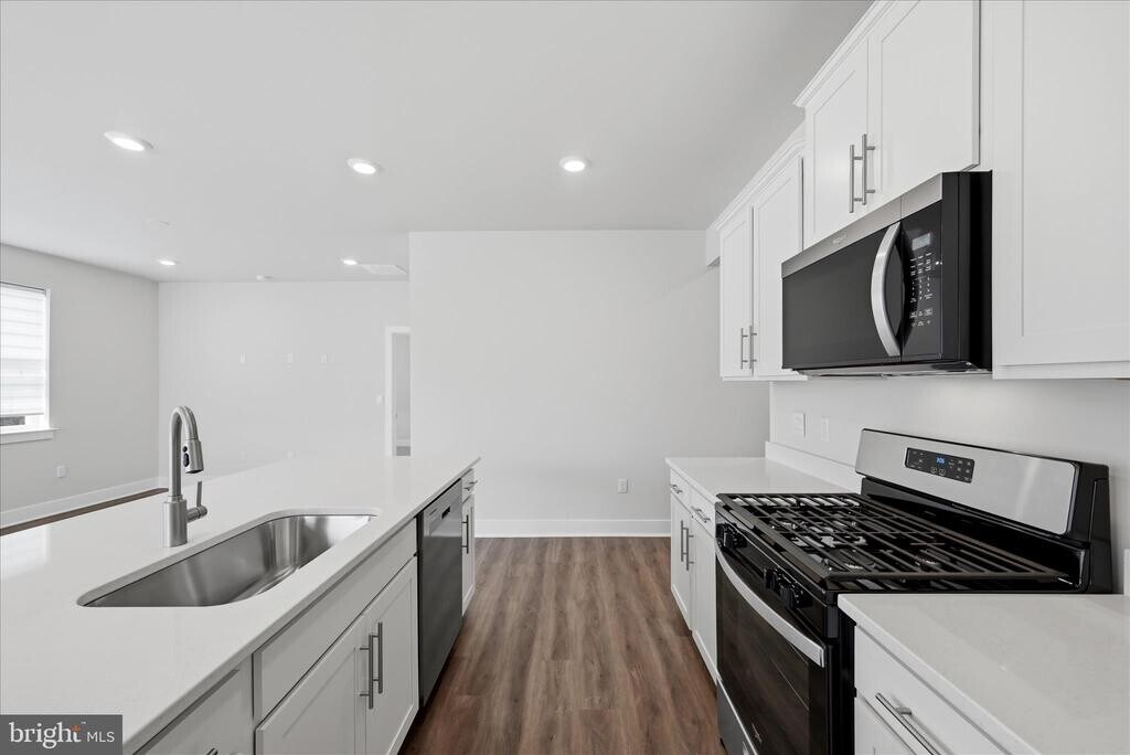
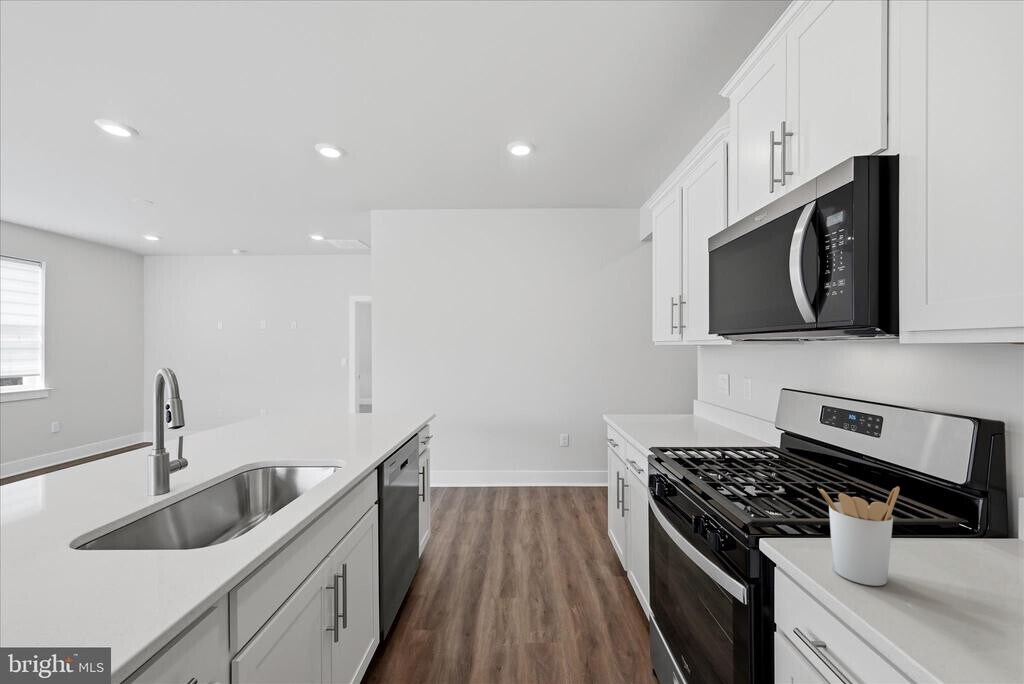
+ utensil holder (860, 532)
